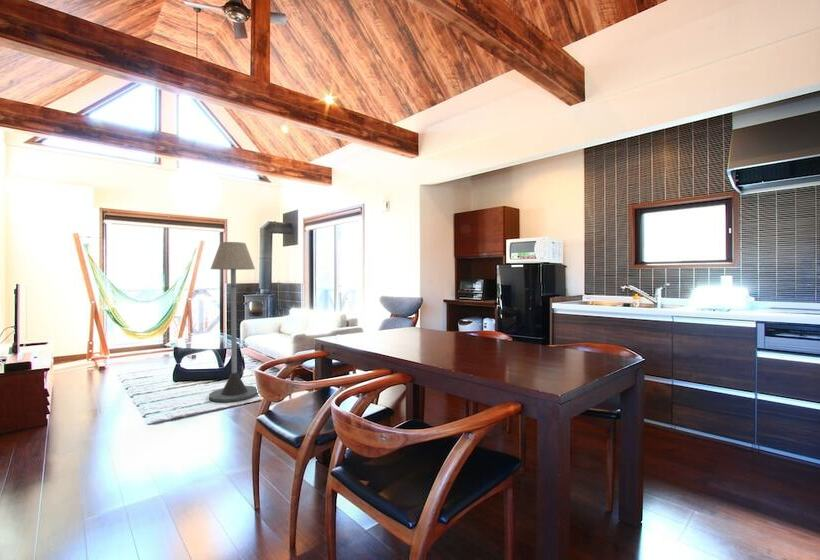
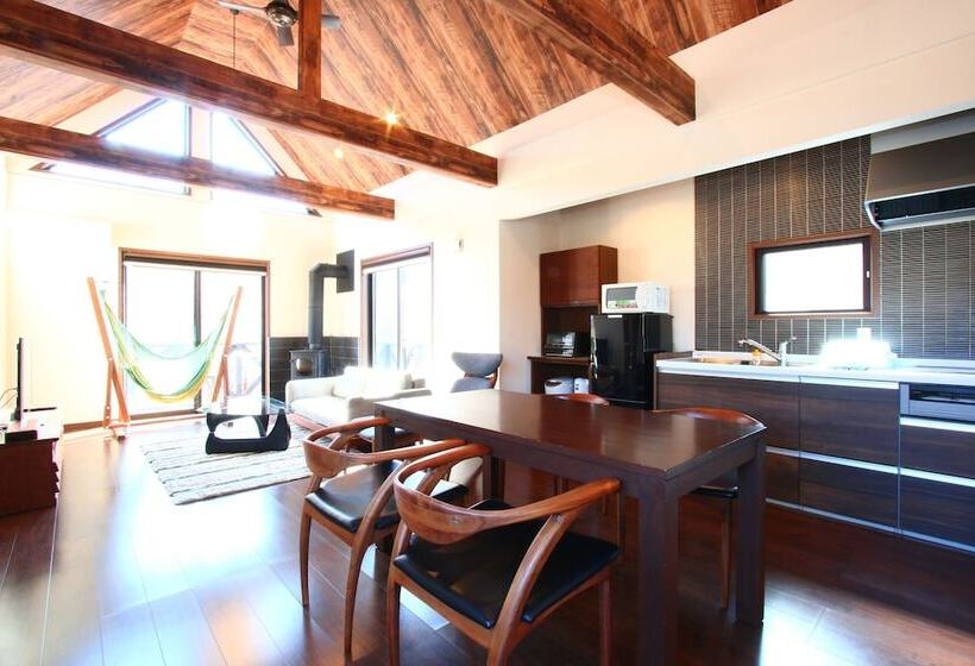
- floor lamp (233, 318)
